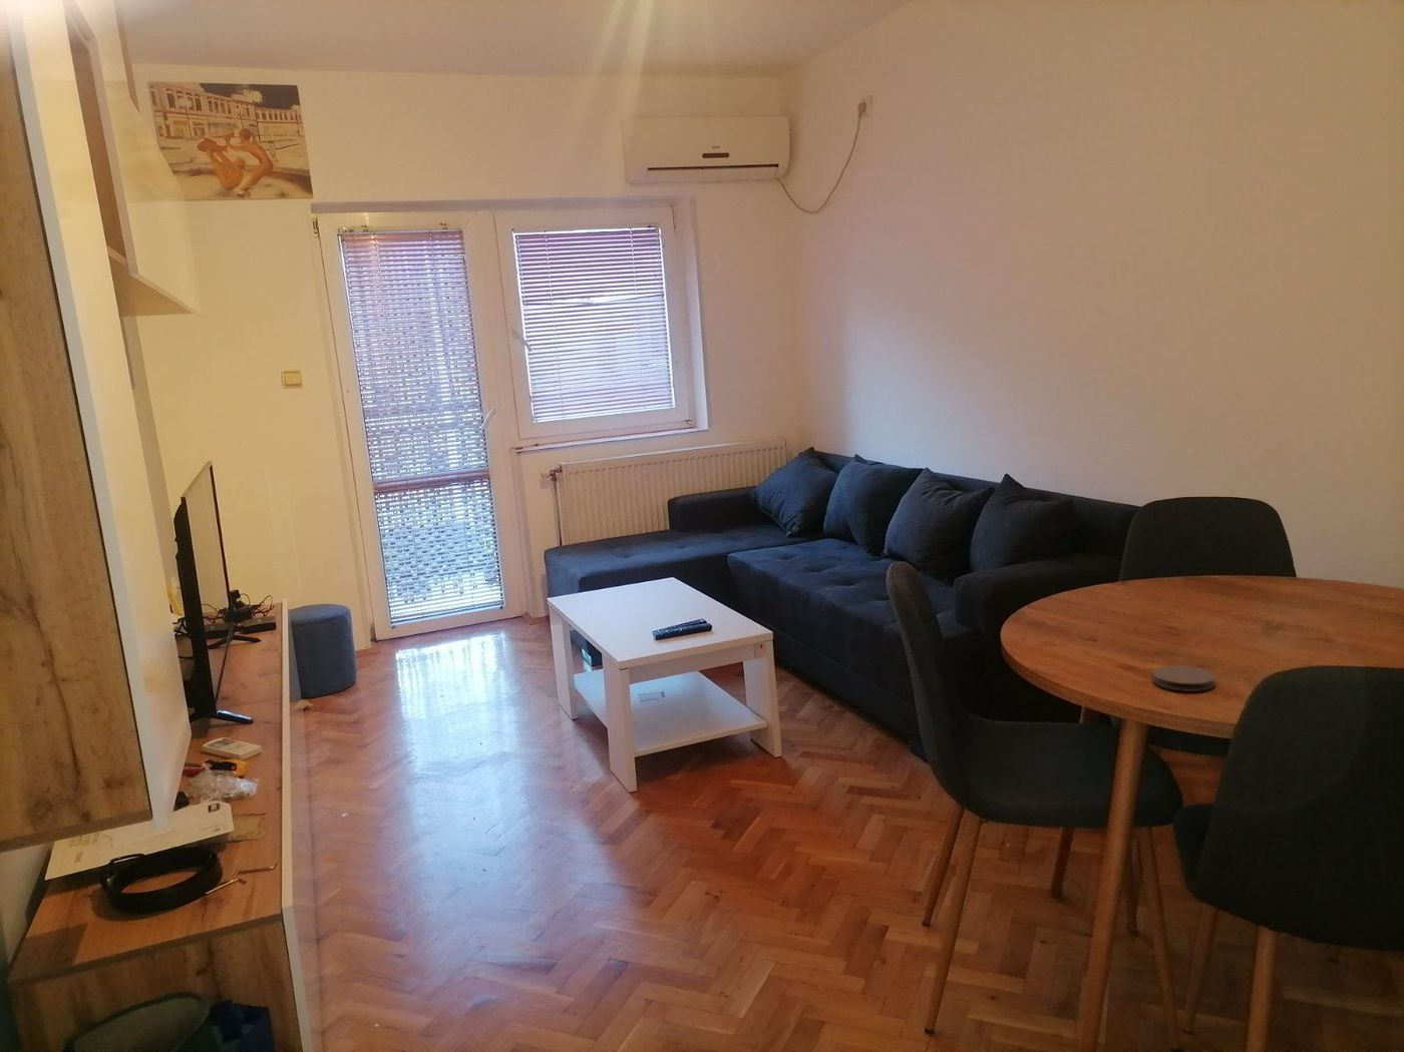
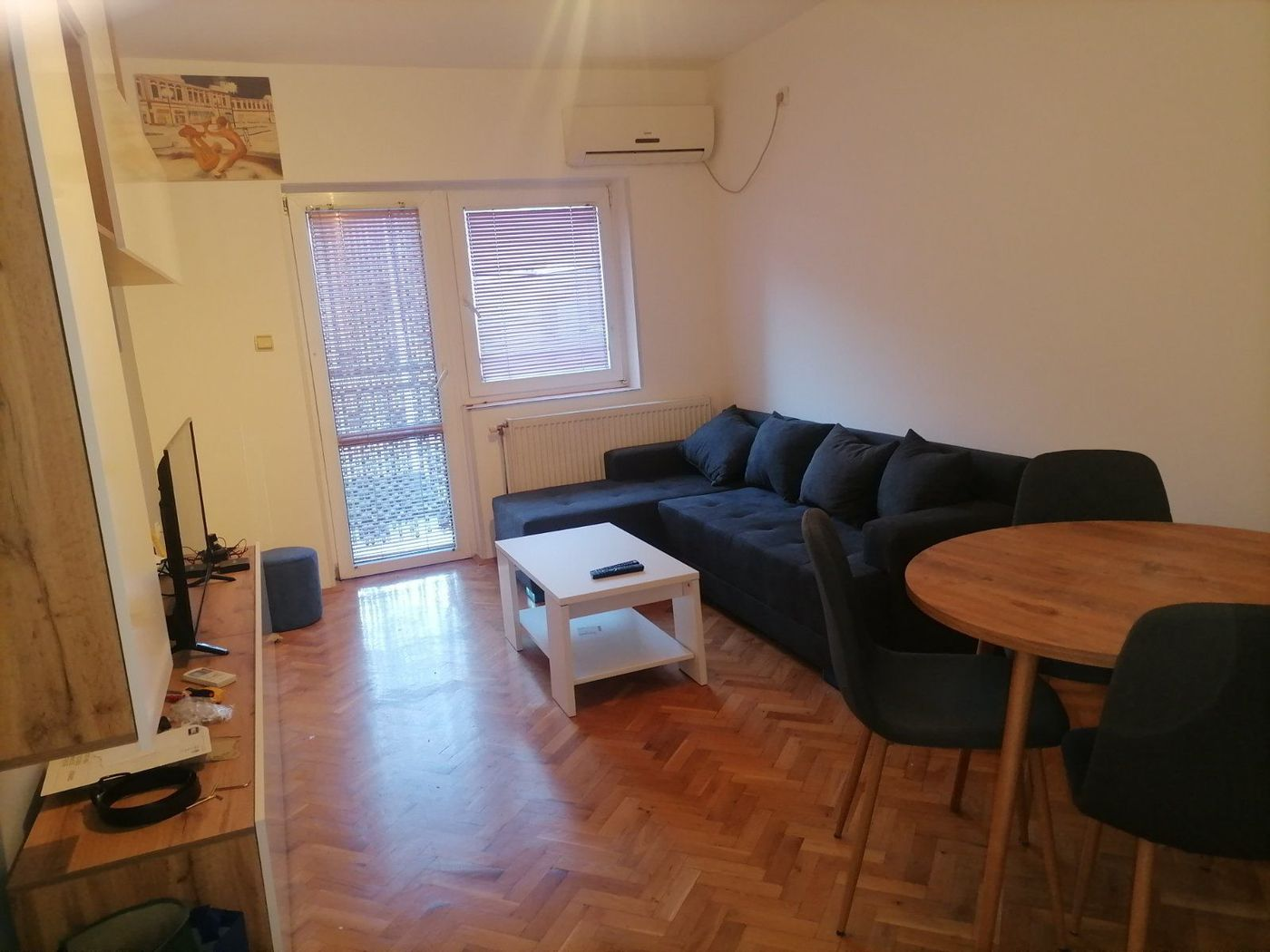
- coaster (1183, 677)
